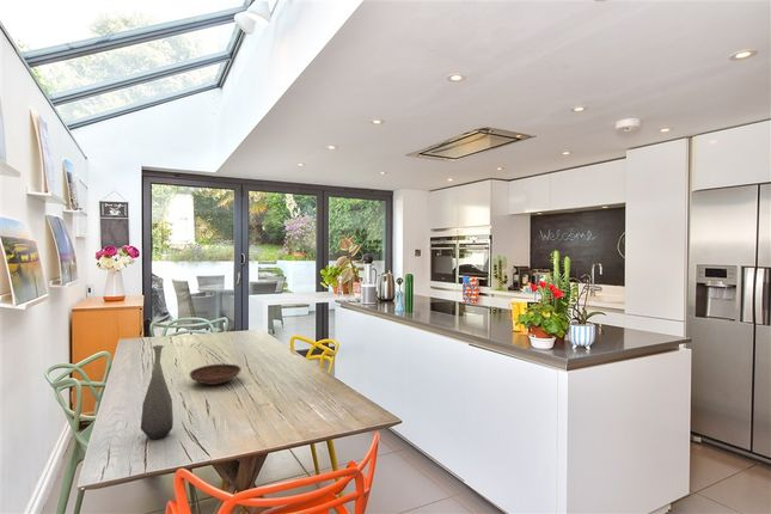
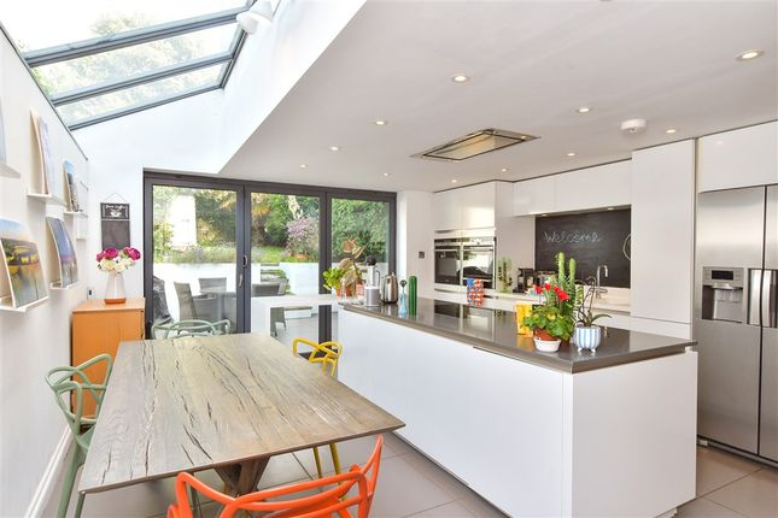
- bowl (215, 375)
- bottle (157, 391)
